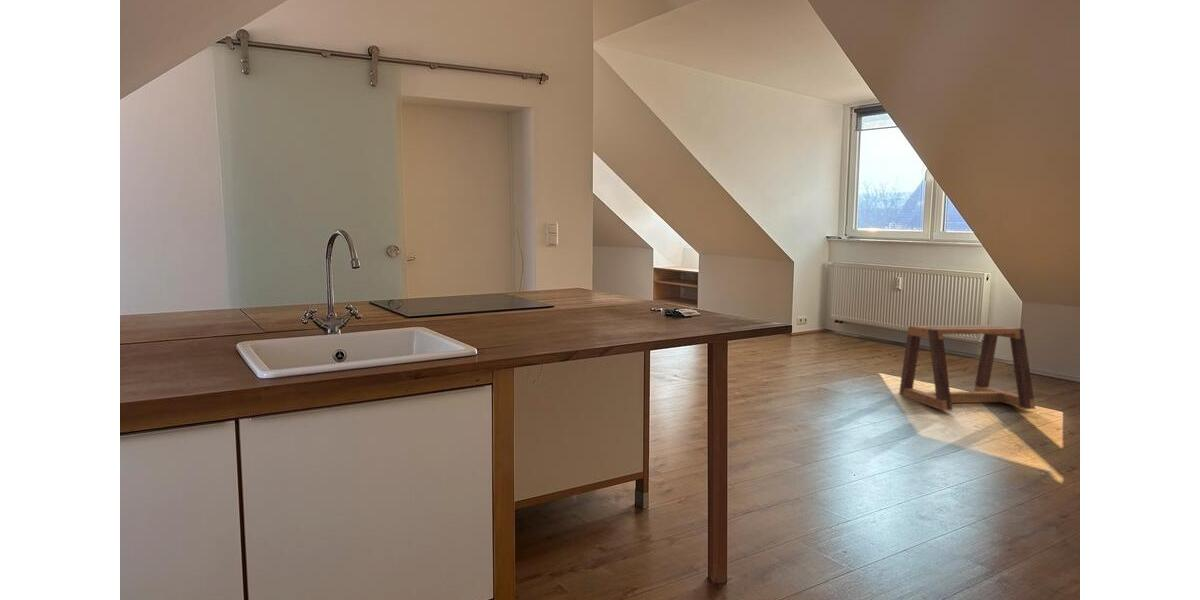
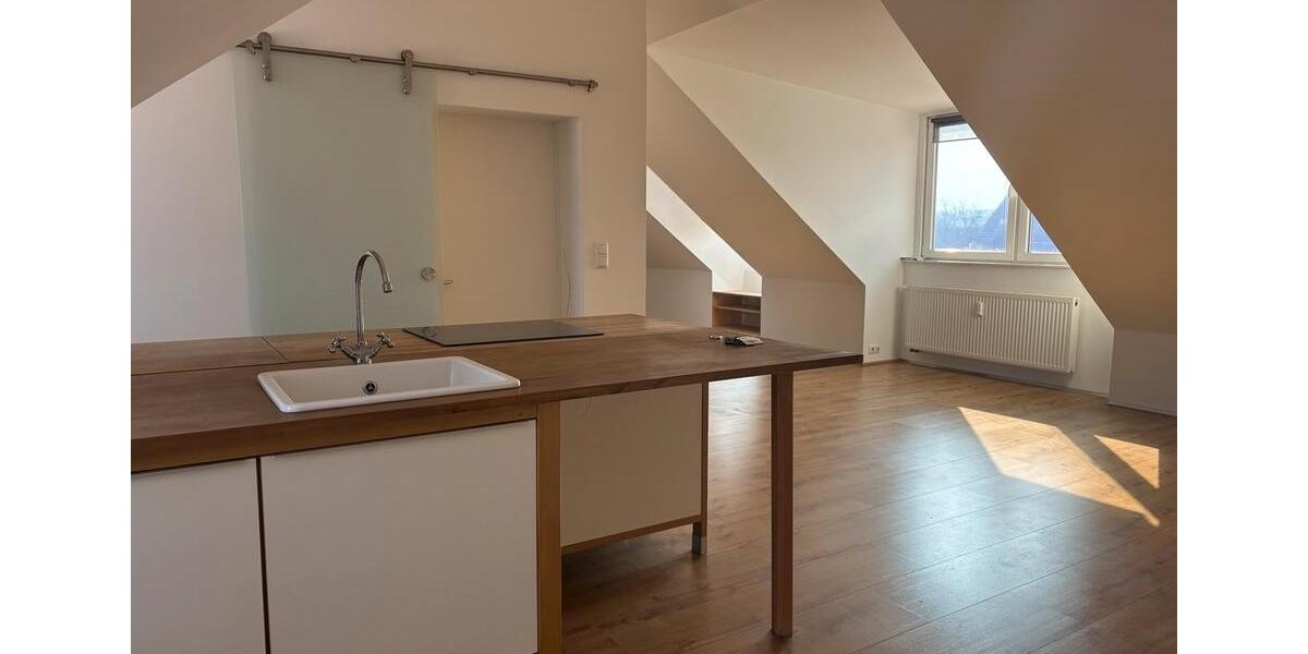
- stool (978, 365)
